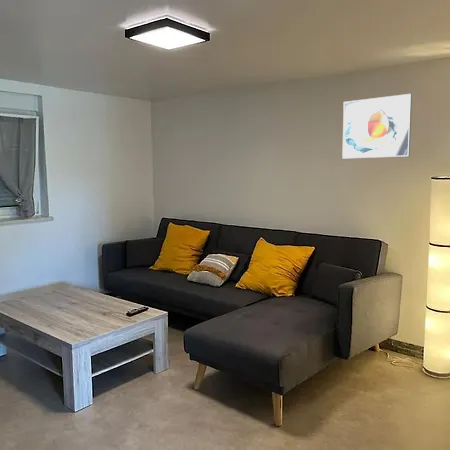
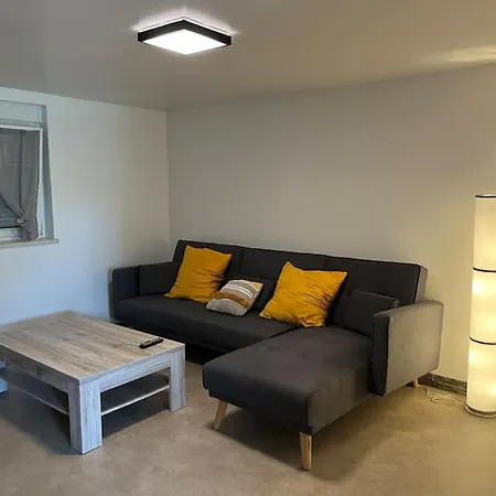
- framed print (375, 128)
